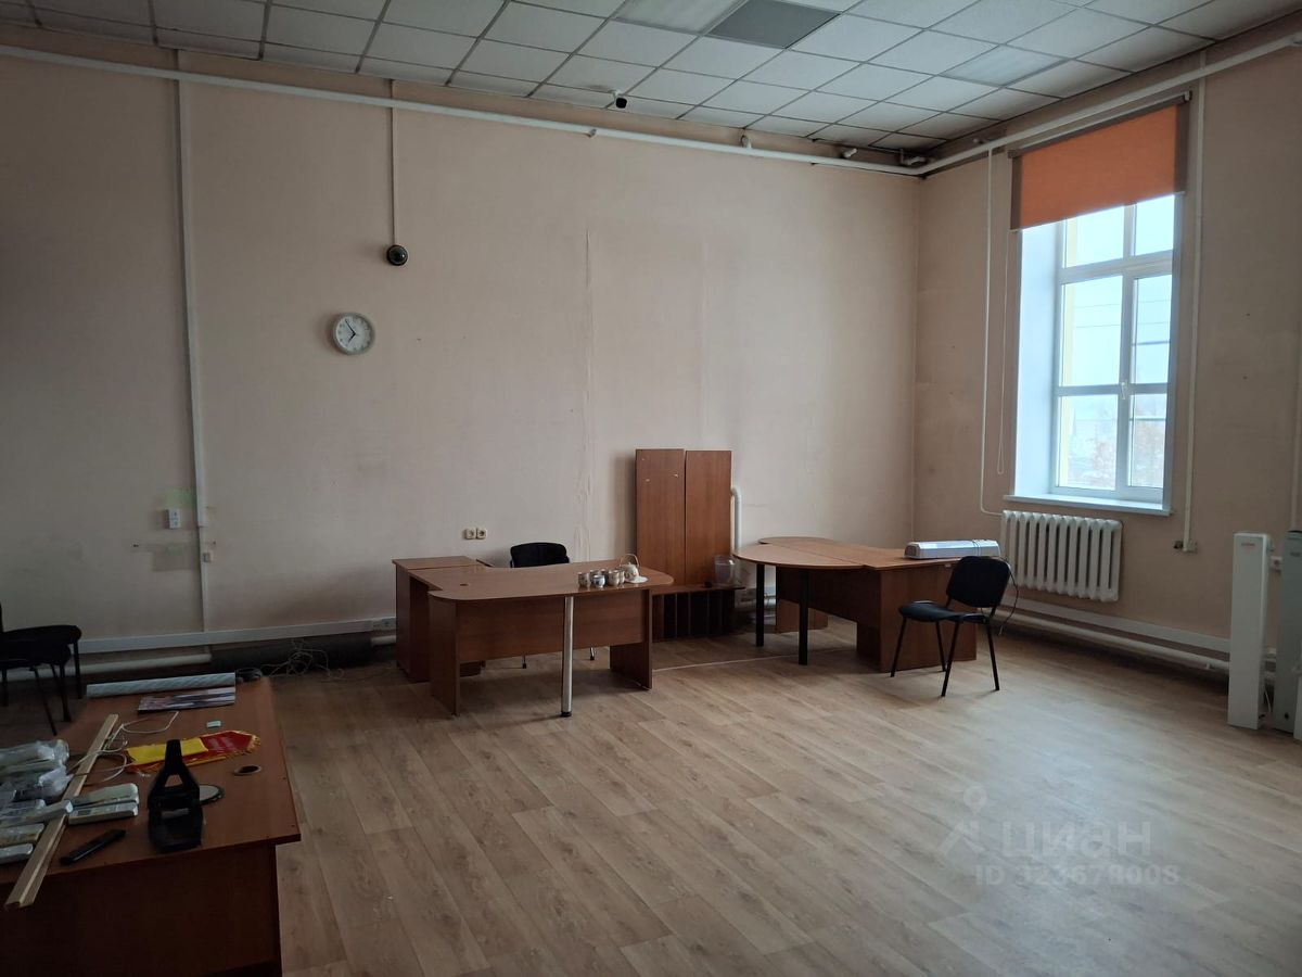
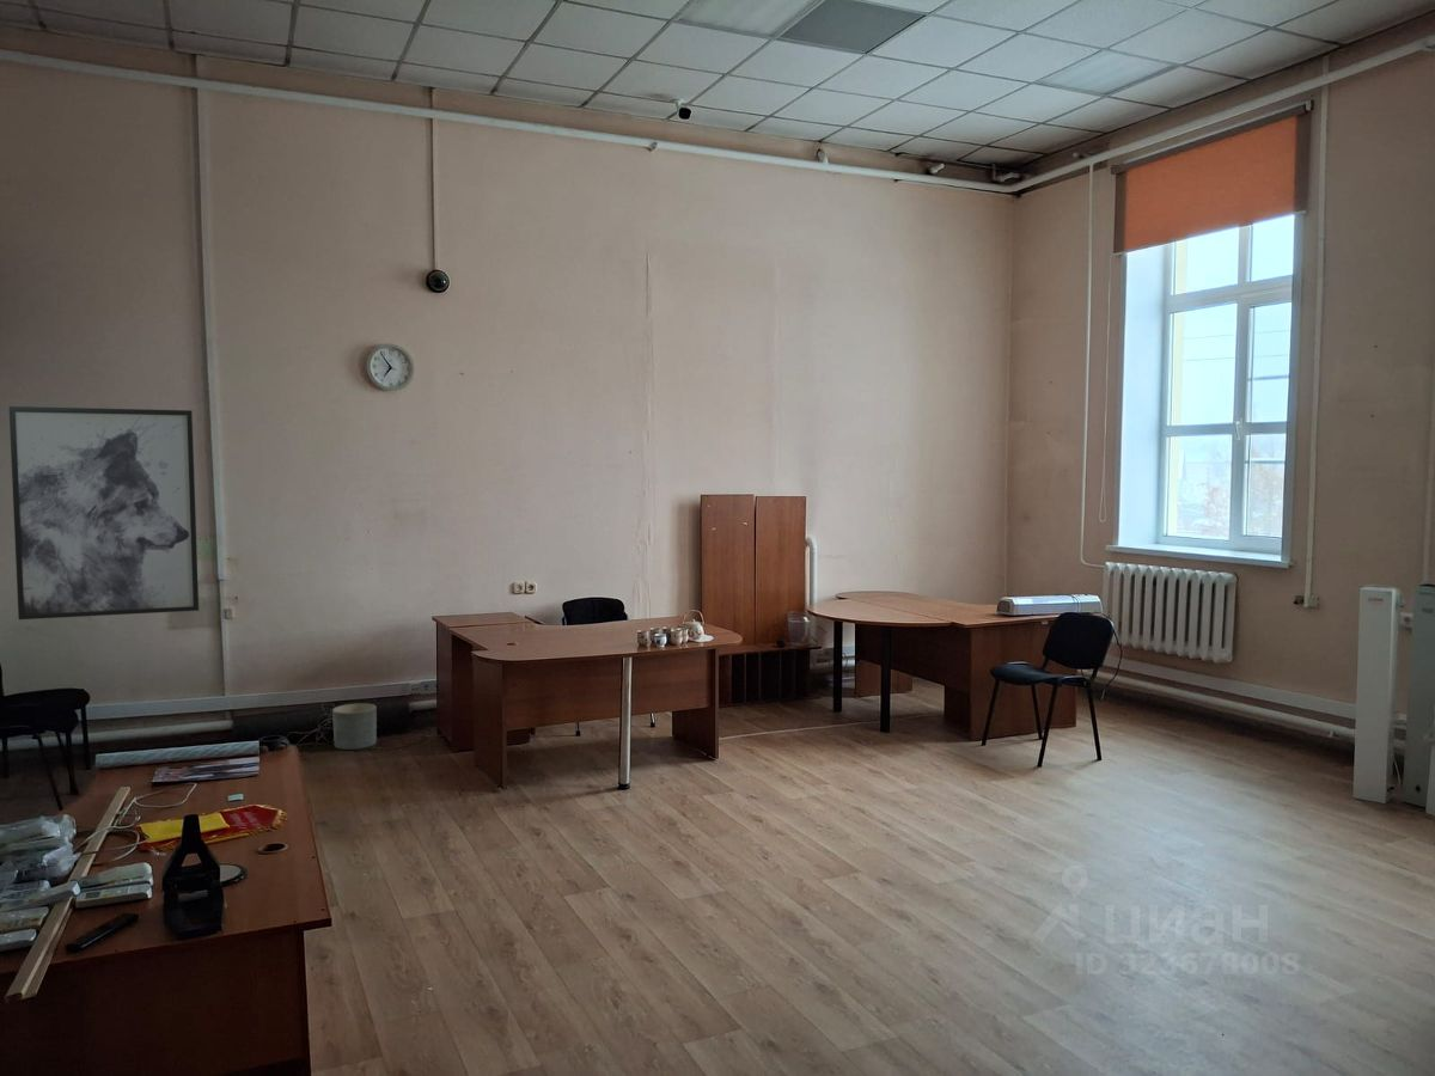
+ wall art (108, 512)
+ planter (354, 726)
